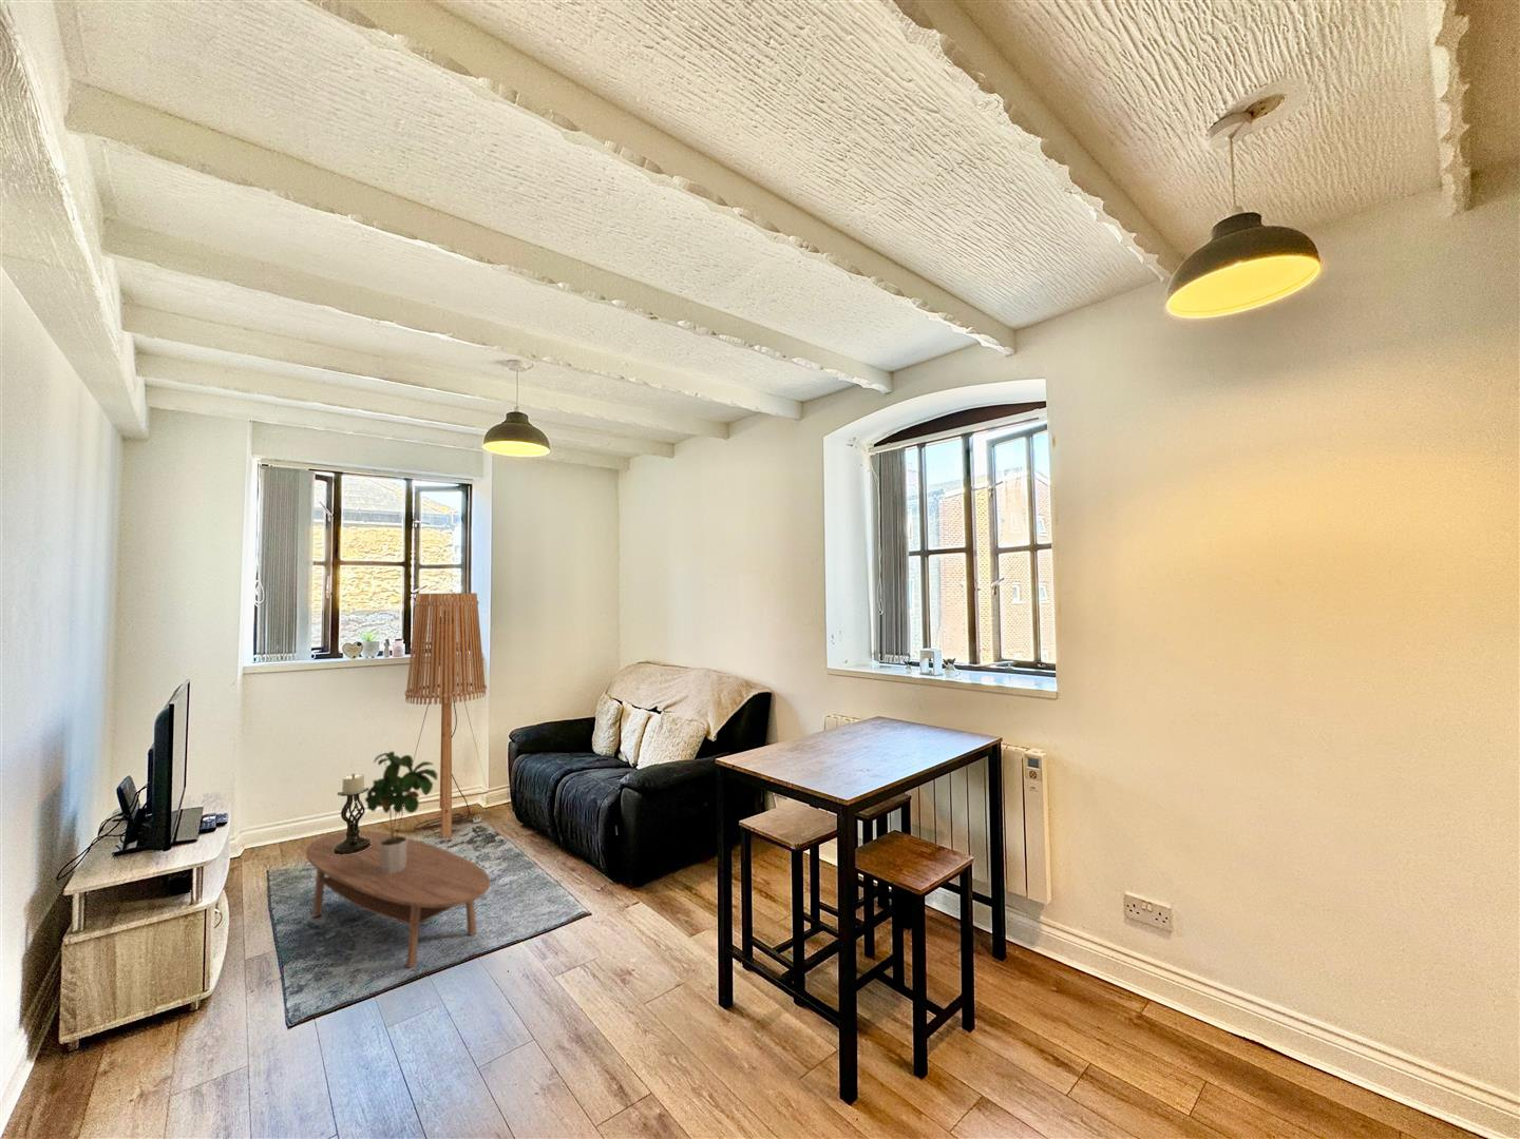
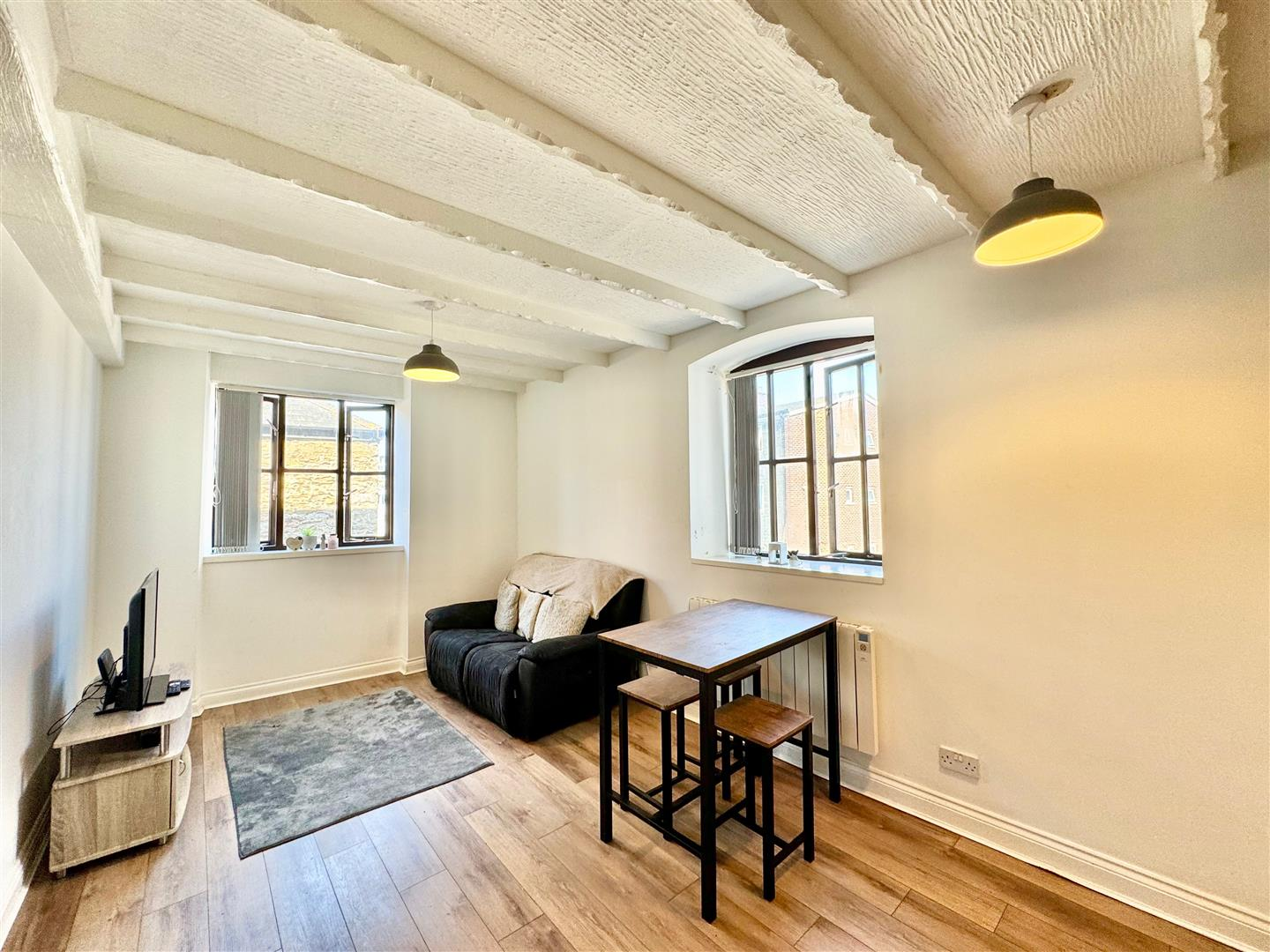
- coffee table (391, 894)
- potted plant (396, 809)
- candle holder (353, 810)
- floor lamp (446, 707)
